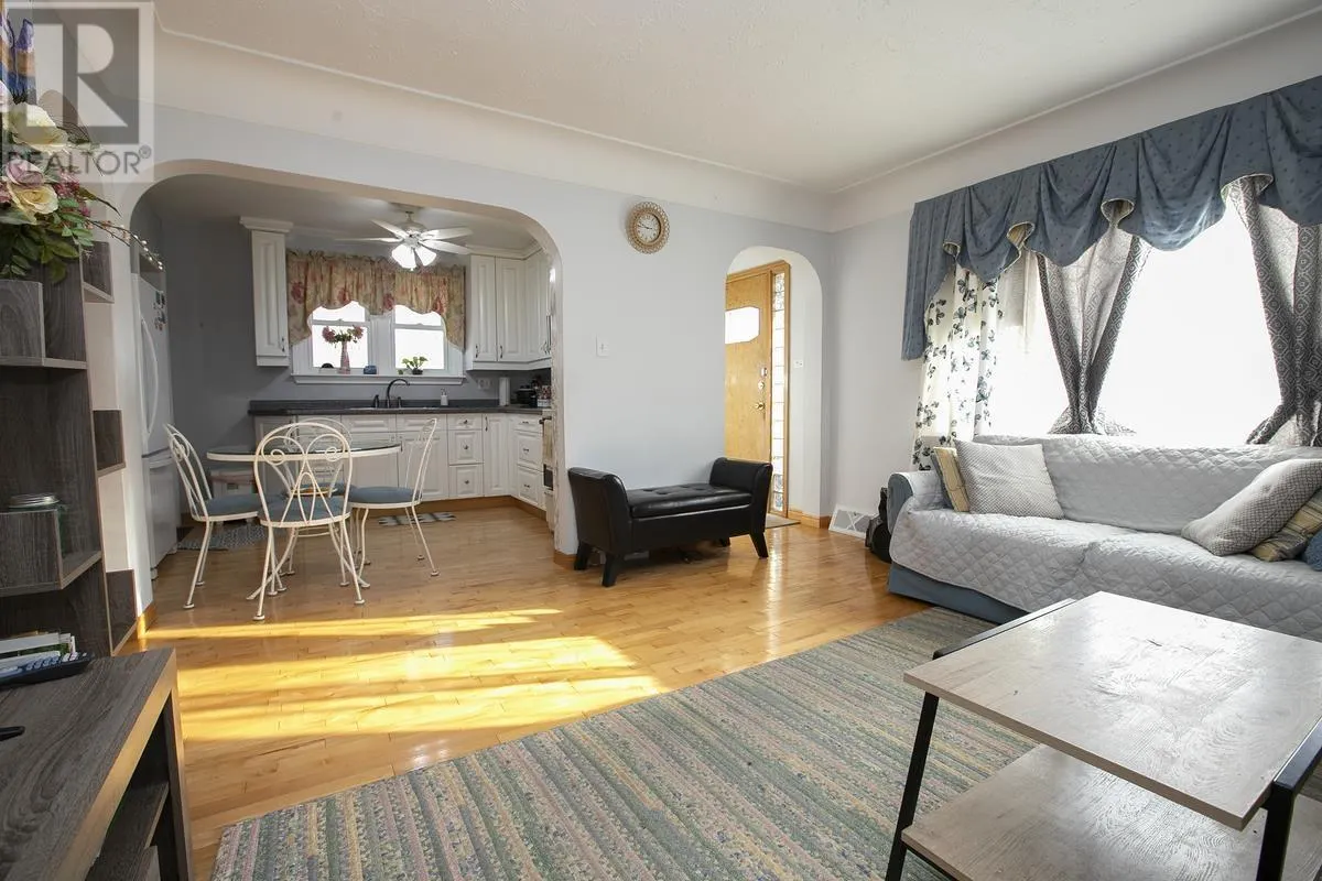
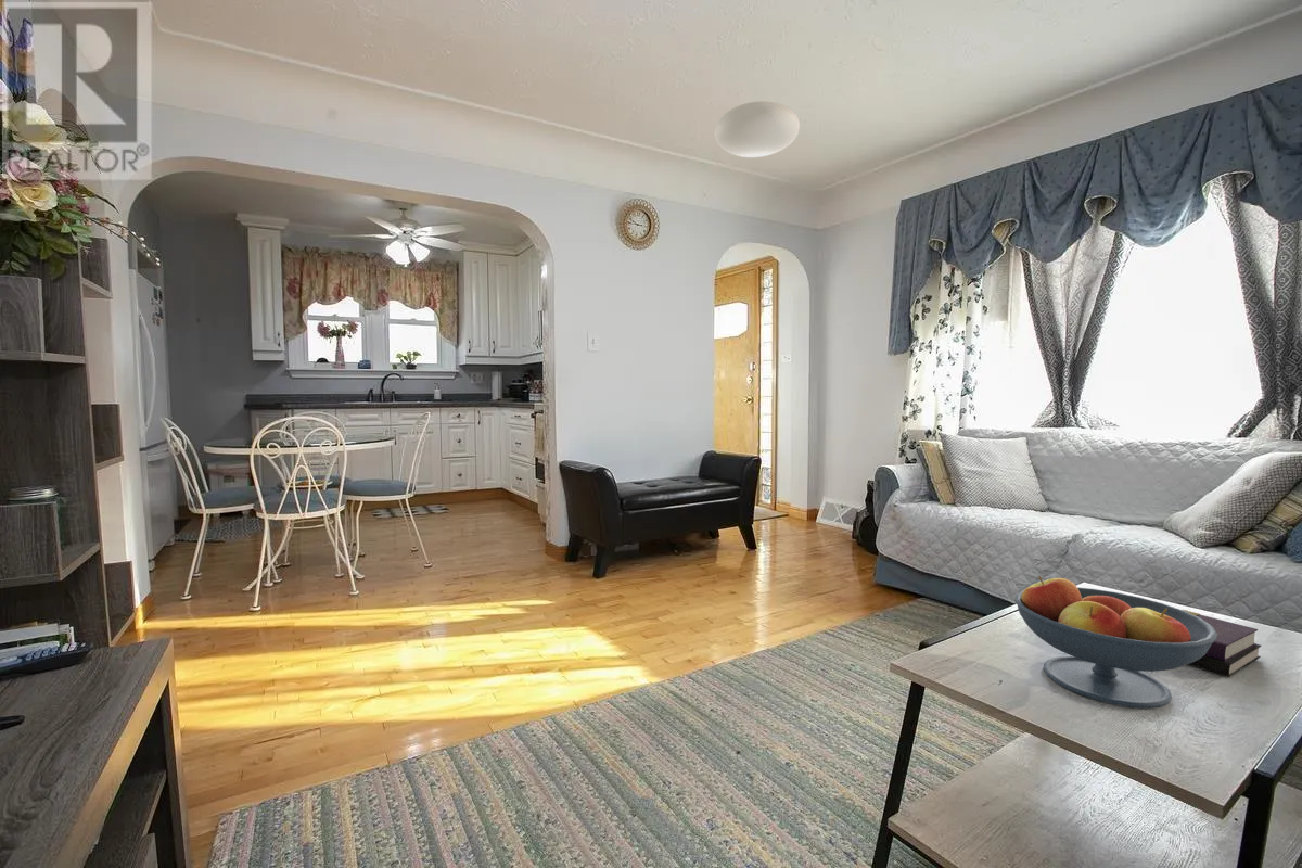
+ book (1185, 611)
+ ceiling light (756, 130)
+ fruit bowl (1106, 634)
